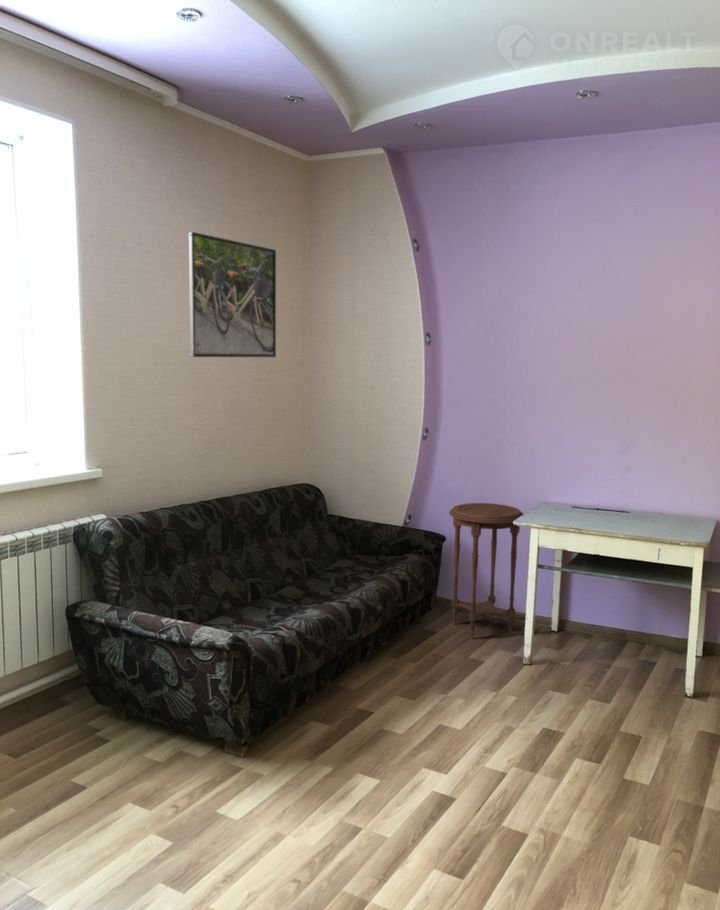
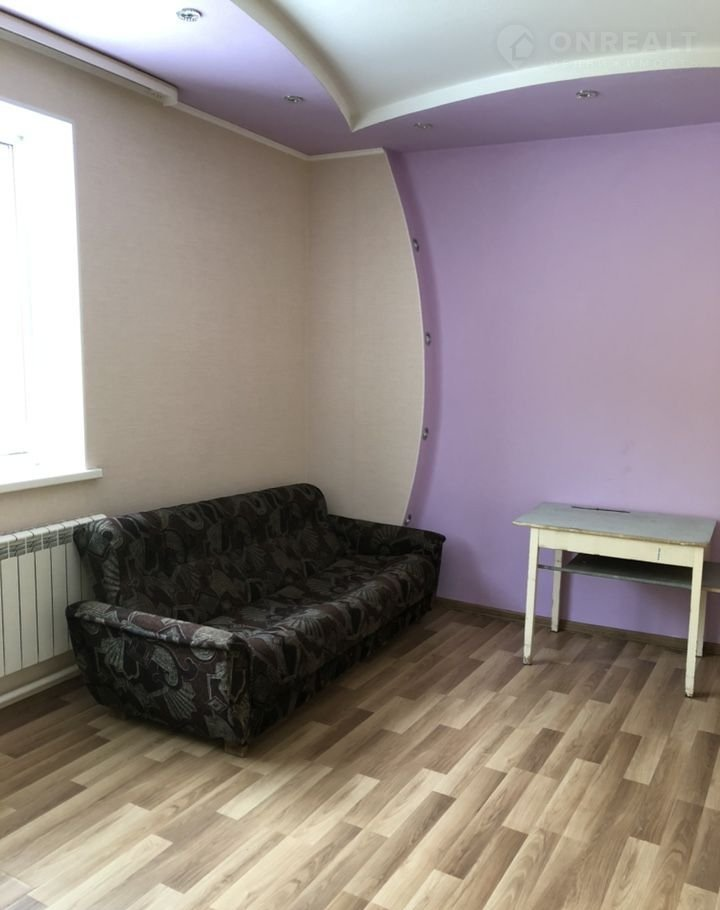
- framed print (235, 299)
- side table (491, 569)
